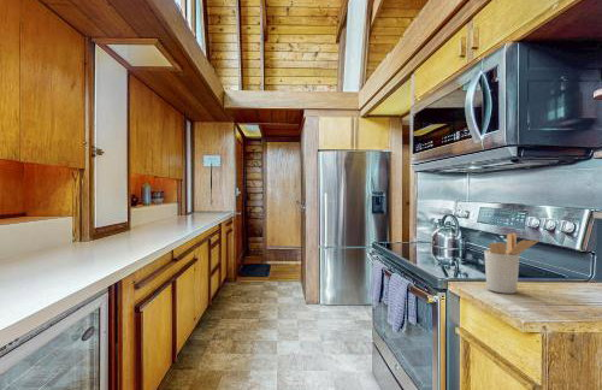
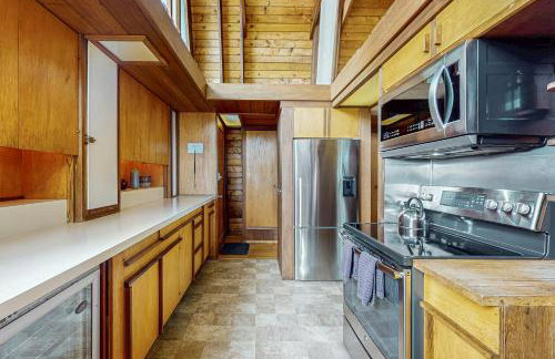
- utensil holder (509, 262)
